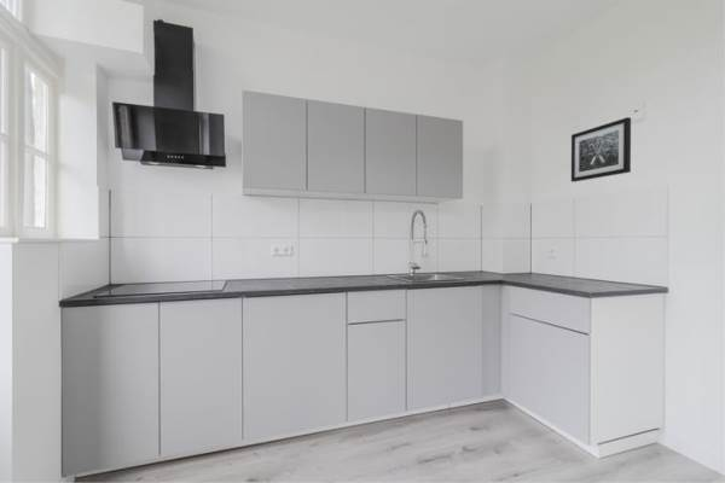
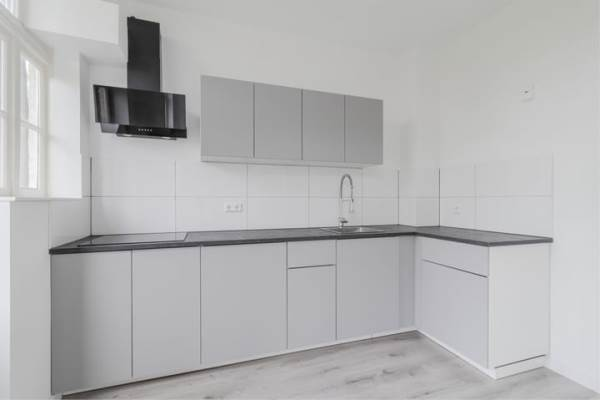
- wall art (598, 152)
